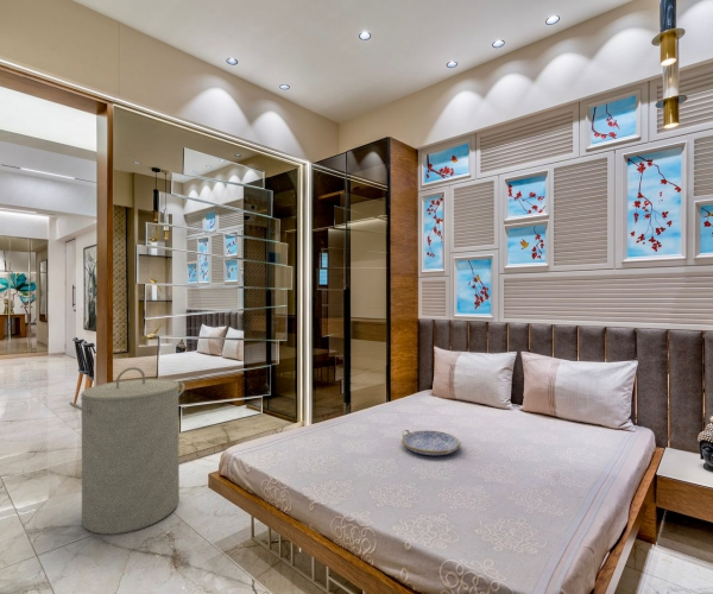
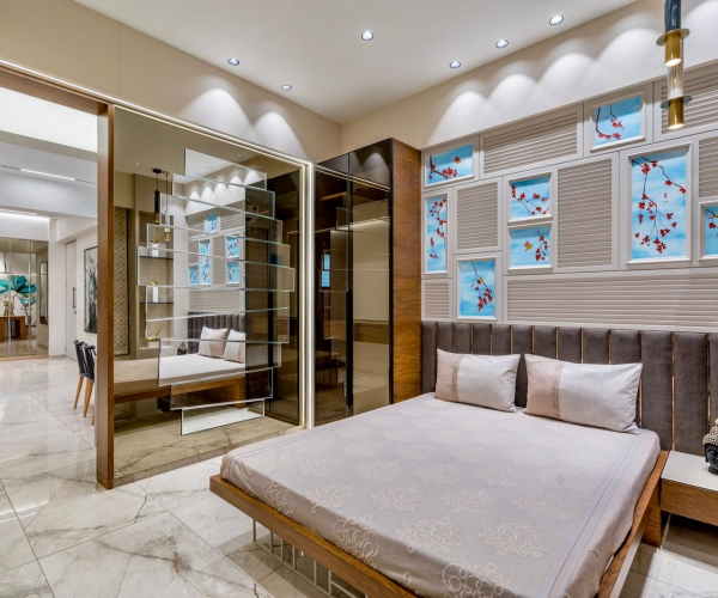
- laundry hamper (132, 438)
- serving tray (430, 441)
